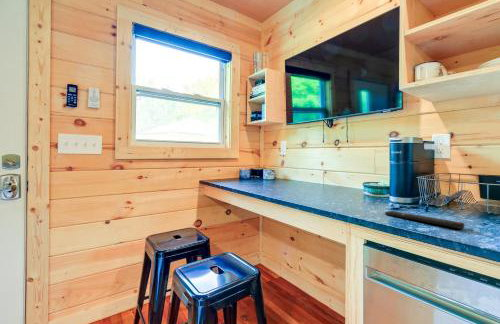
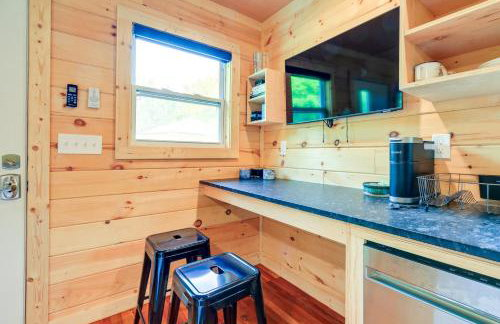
- remote control (421, 219)
